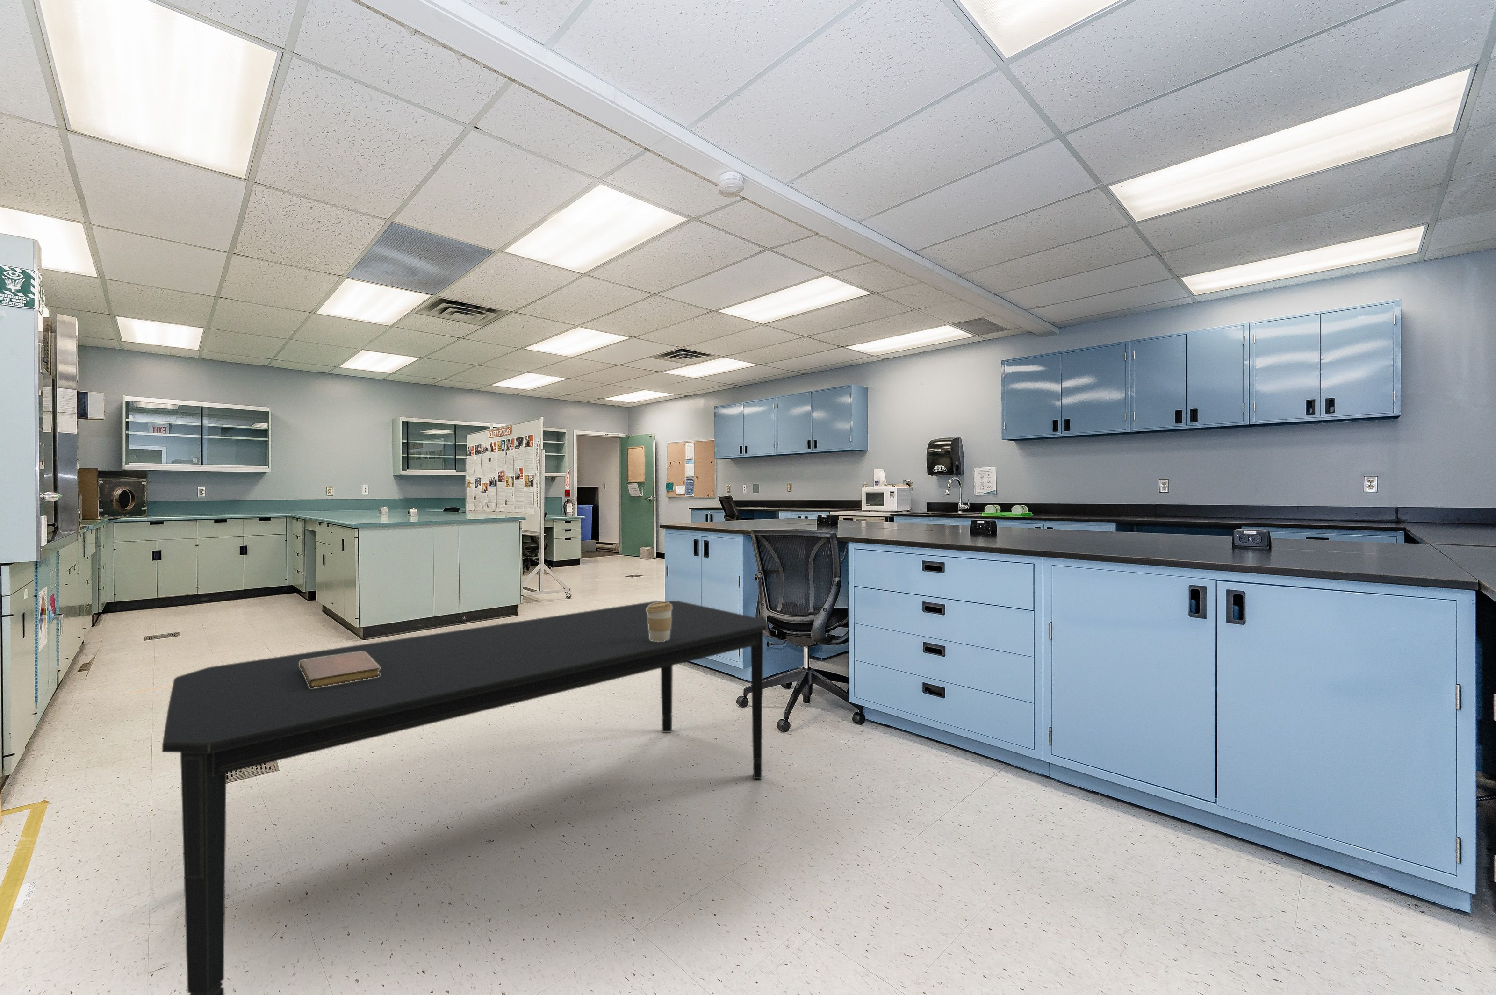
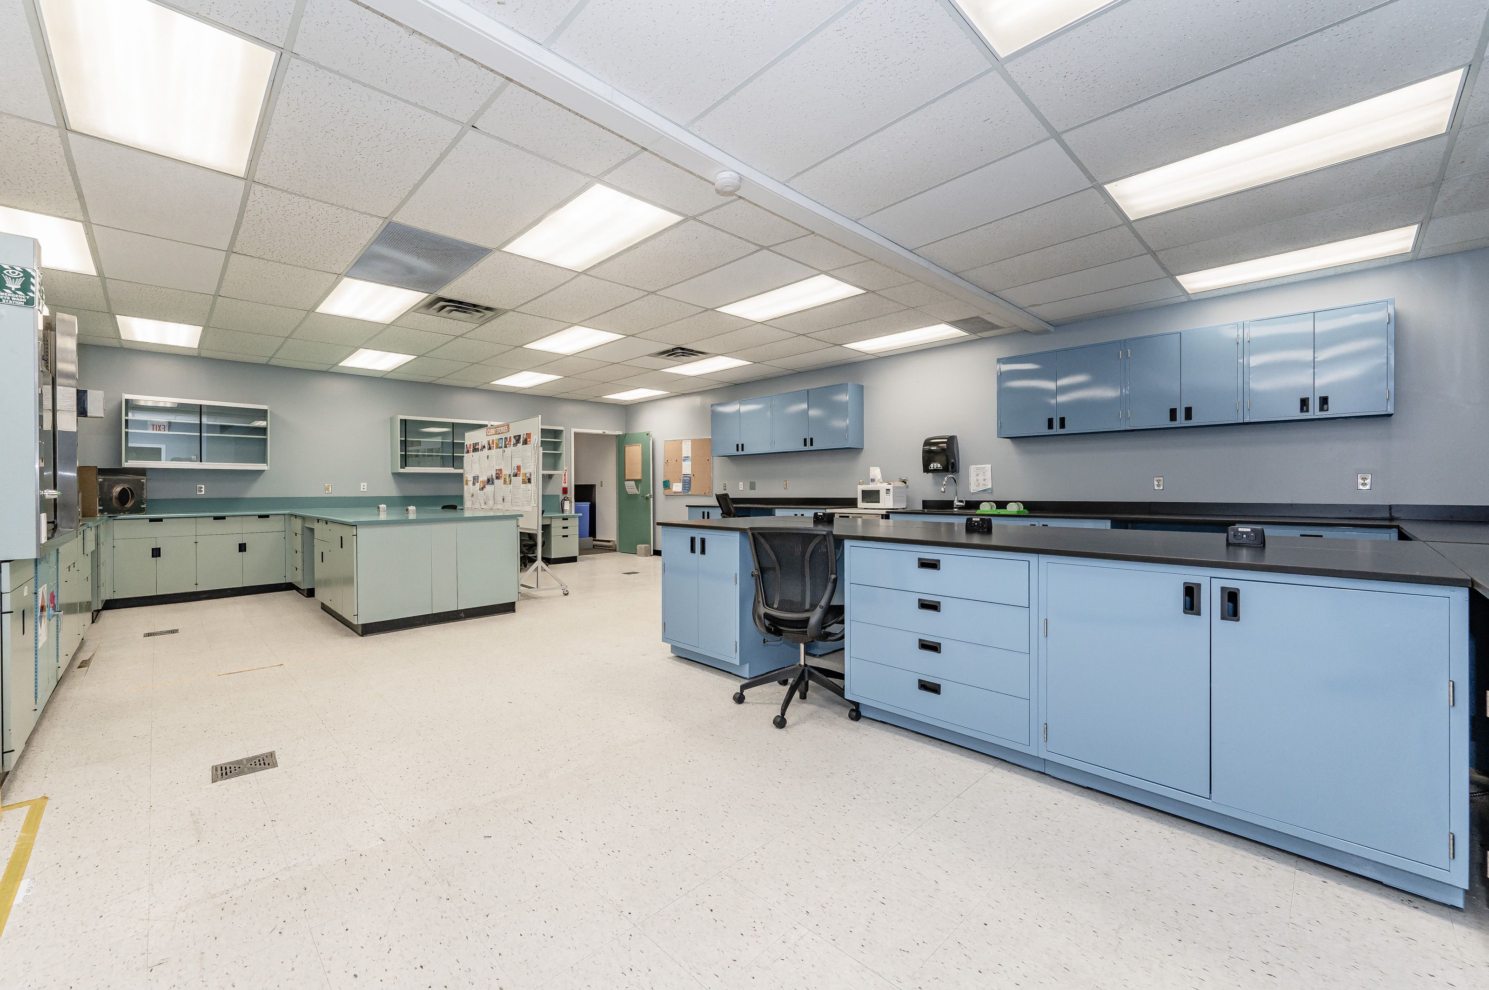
- notebook (339, 667)
- coffee cup (660, 620)
- dining table (516, 703)
